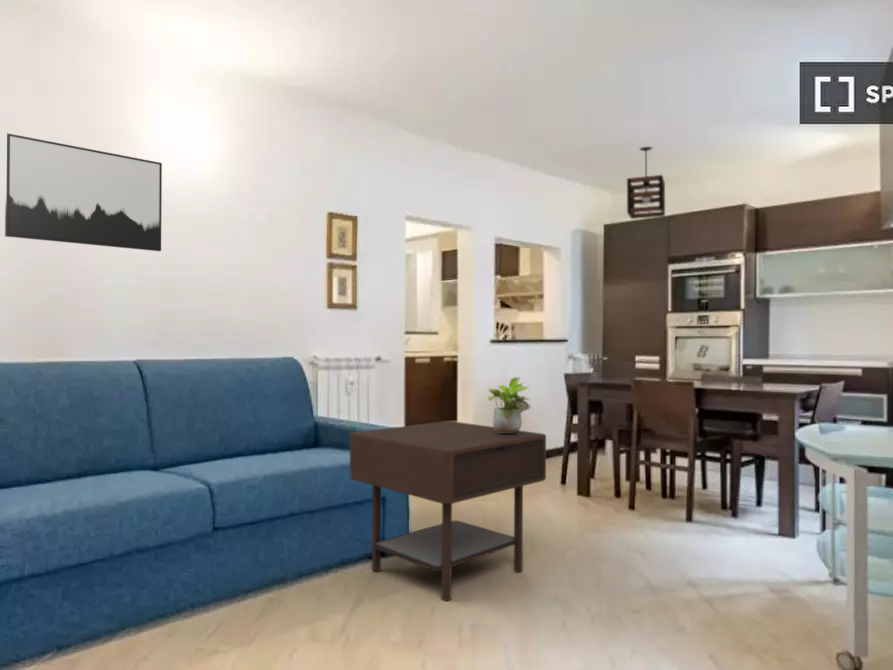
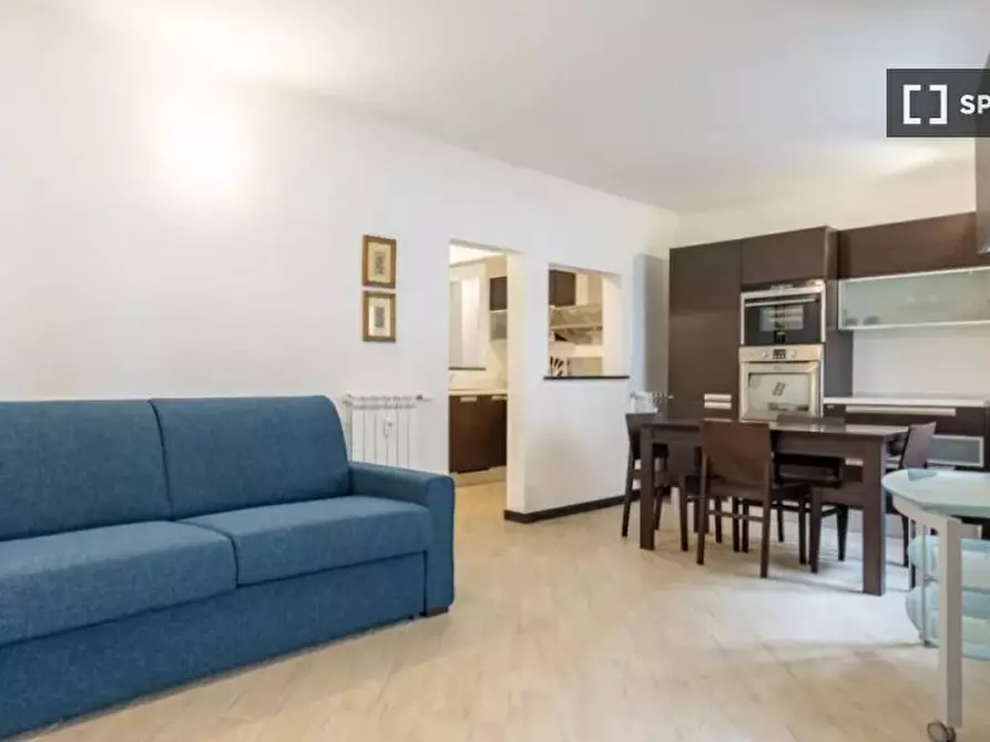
- potted plant (511, 405)
- pendant light (646, 181)
- wall art (89, 196)
- side table (448, 502)
